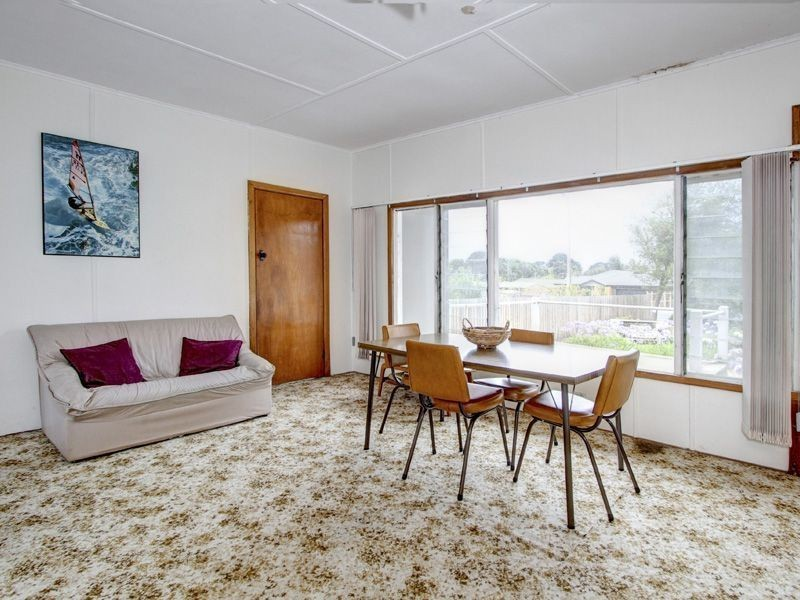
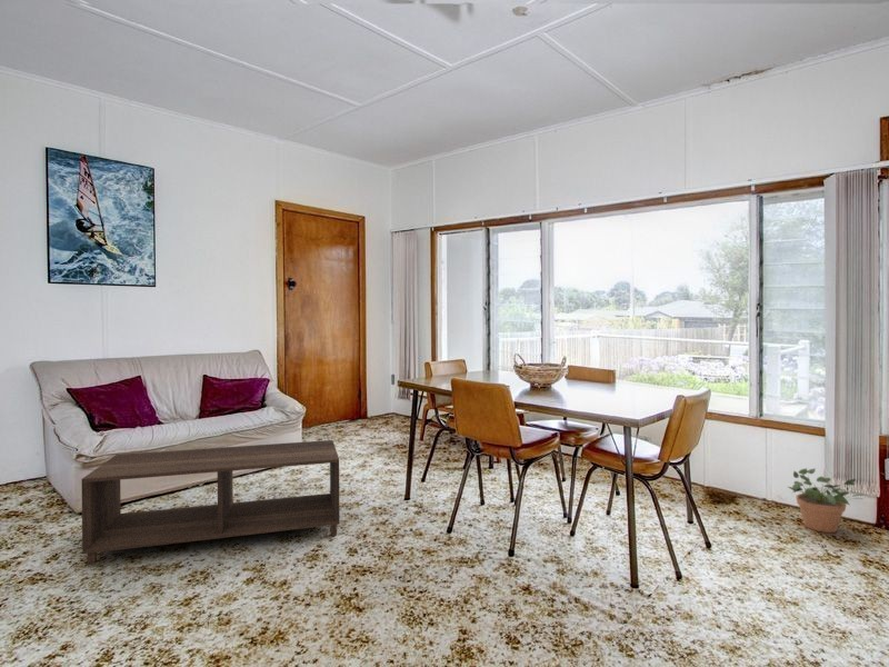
+ potted plant (826, 500)
+ coffee table (226, 494)
